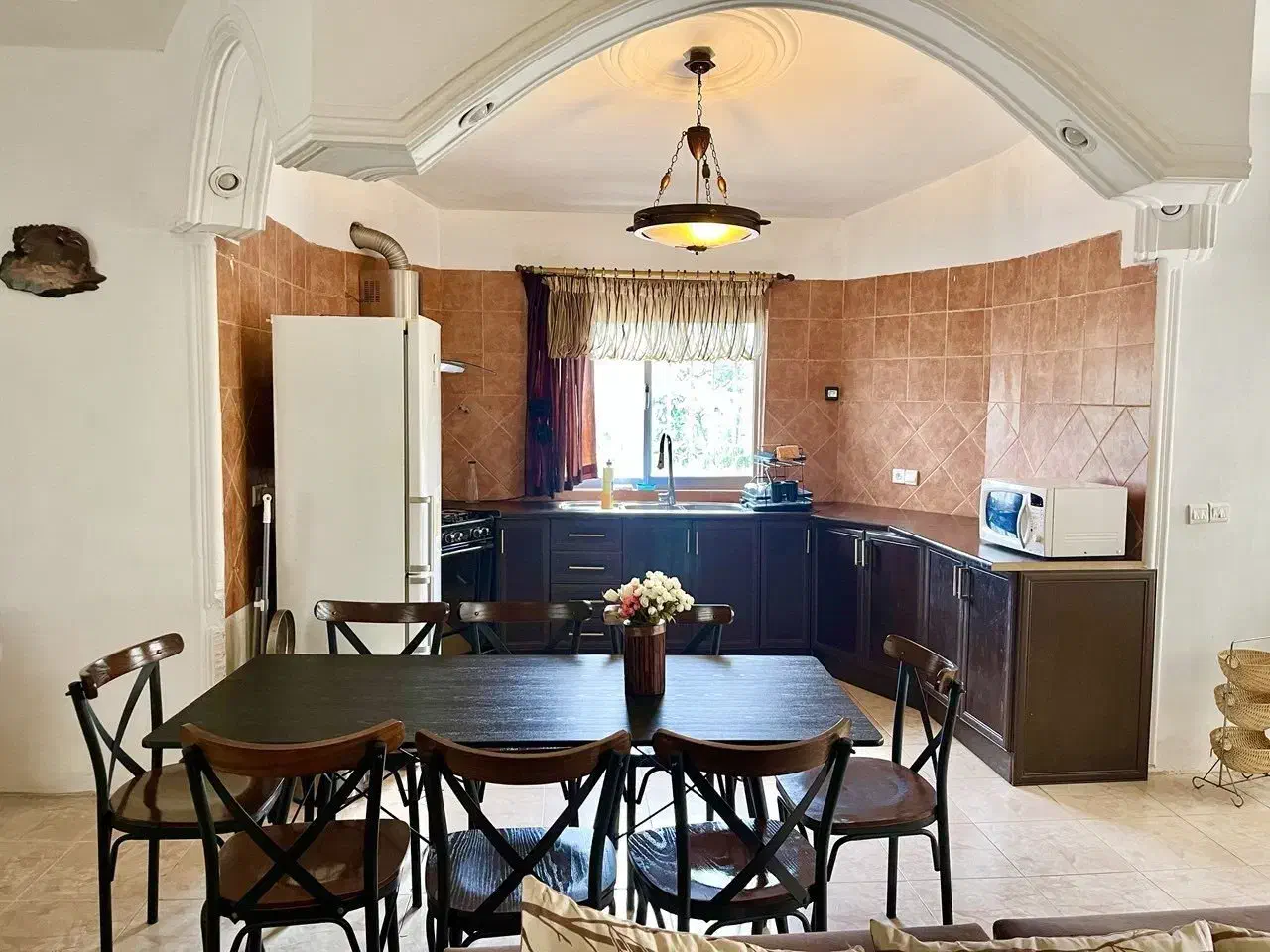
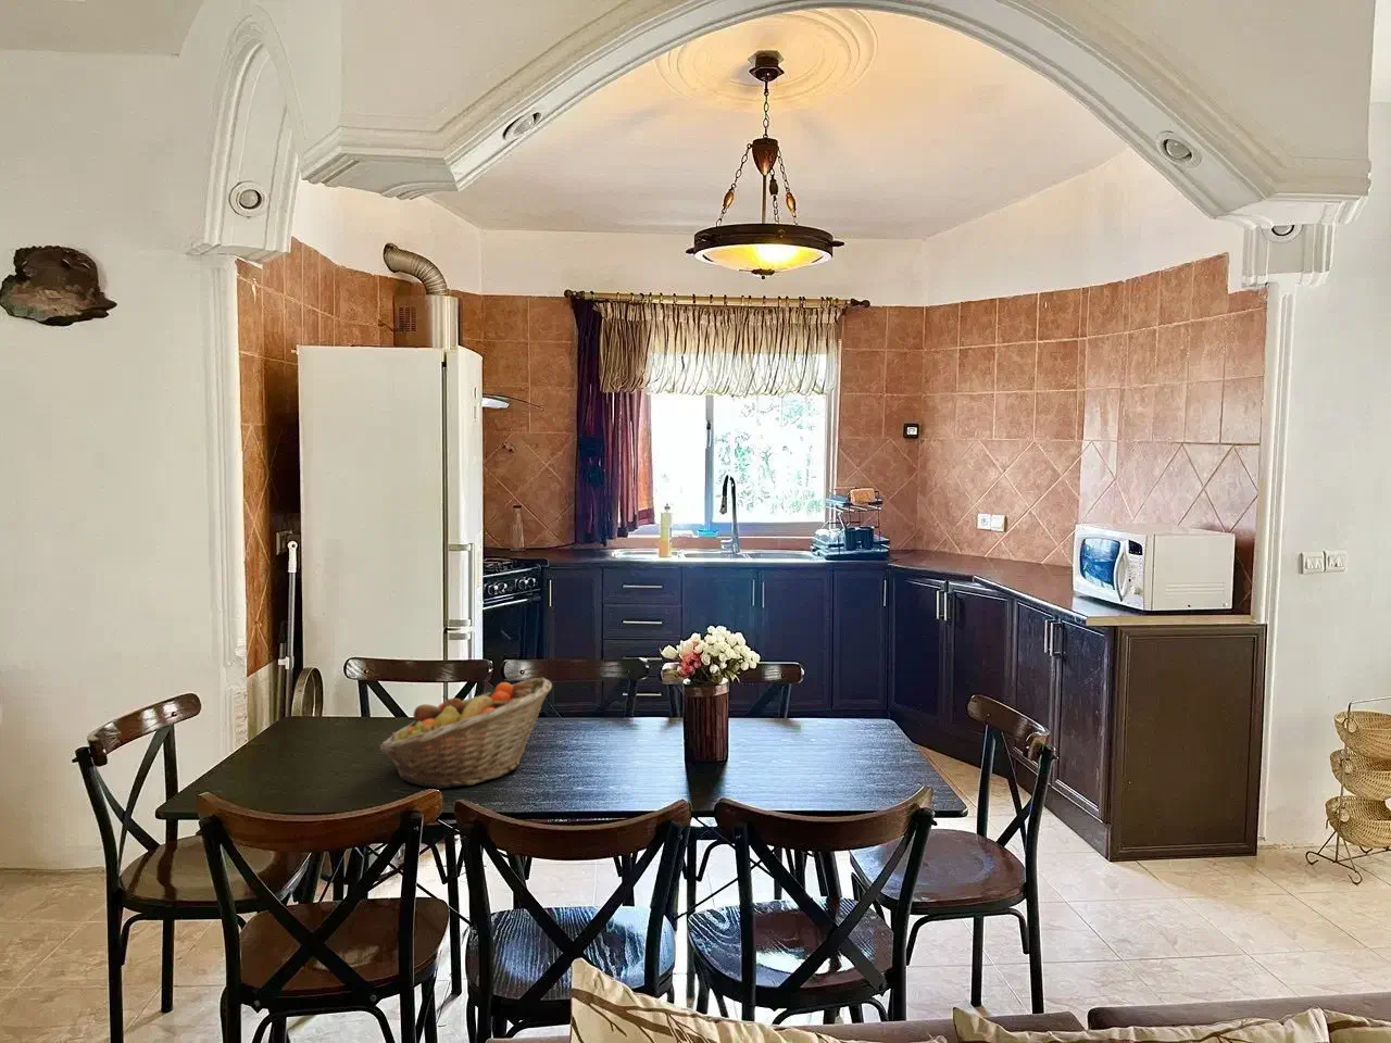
+ fruit basket (470, 726)
